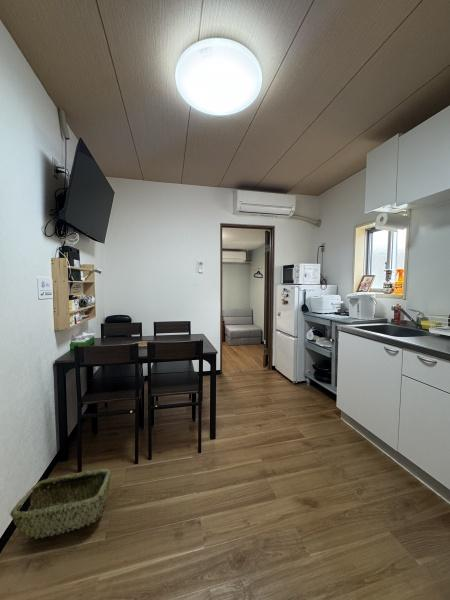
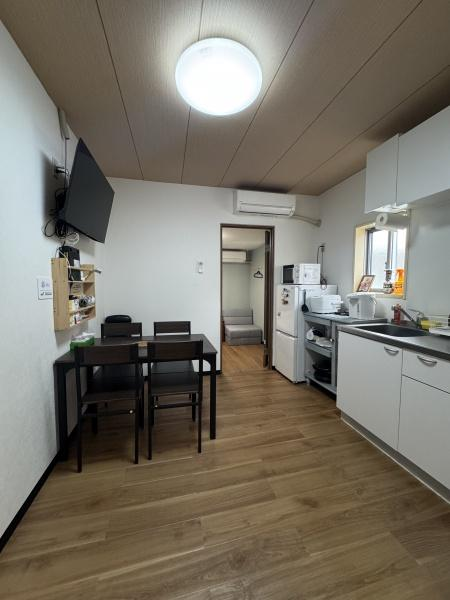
- woven basket (66, 501)
